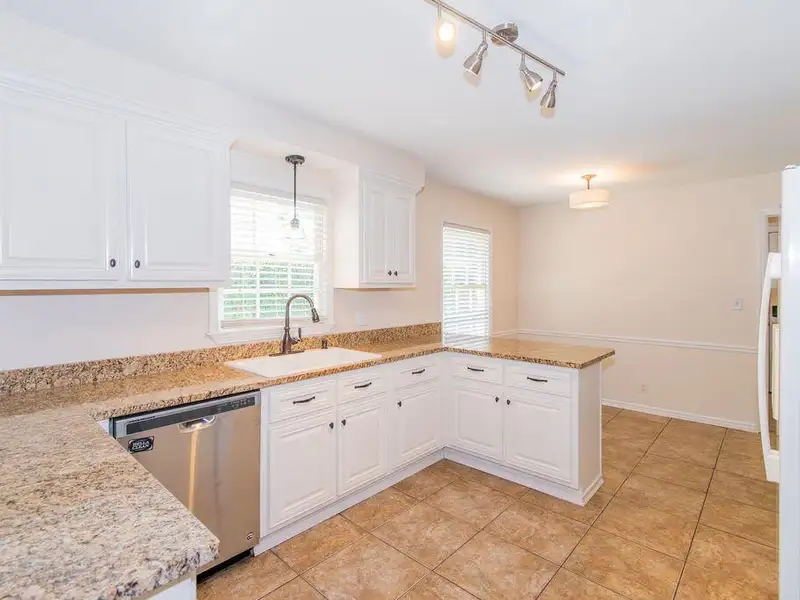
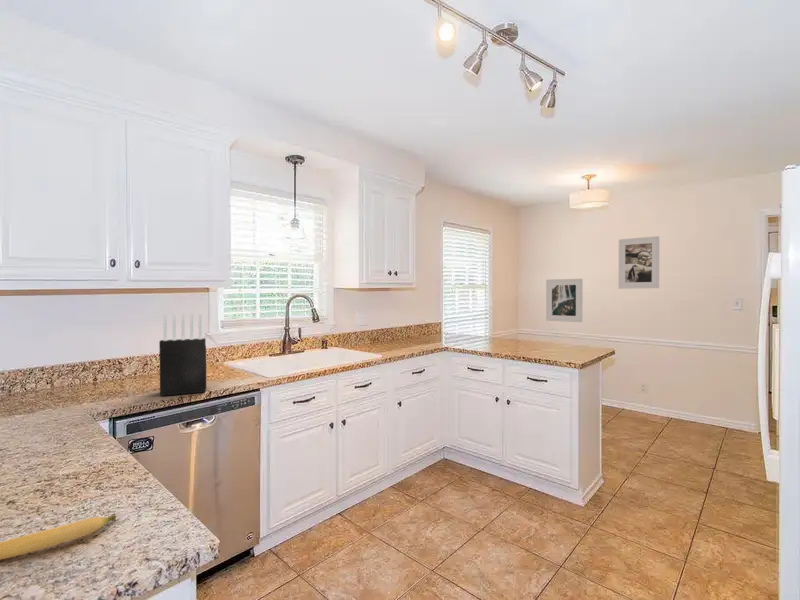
+ banana (52, 533)
+ knife block (184, 351)
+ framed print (563, 300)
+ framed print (638, 263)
